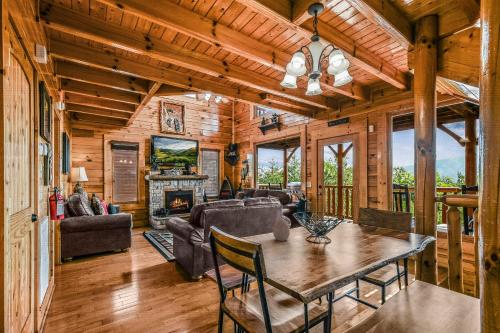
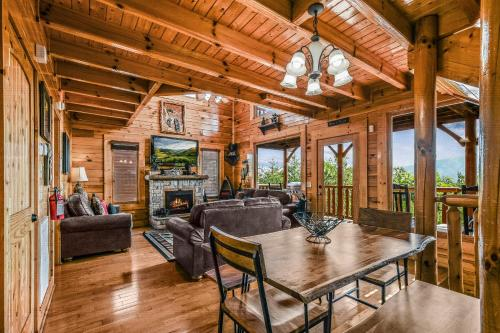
- decorative egg (281, 229)
